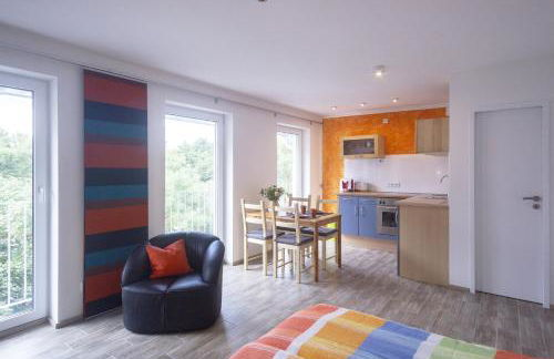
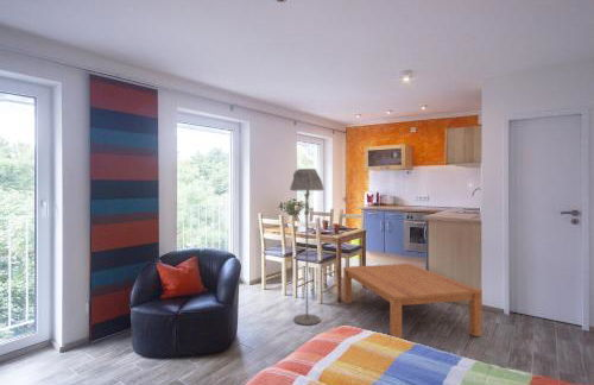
+ coffee table (403, 296)
+ floor lamp (307, 244)
